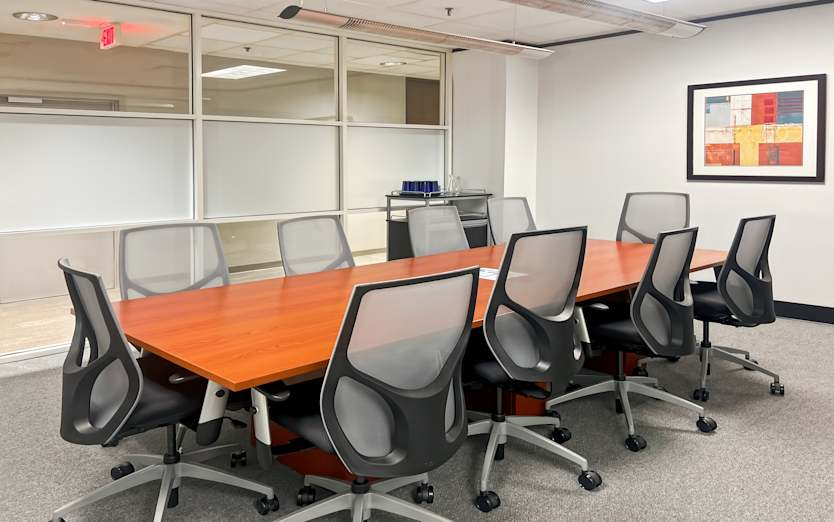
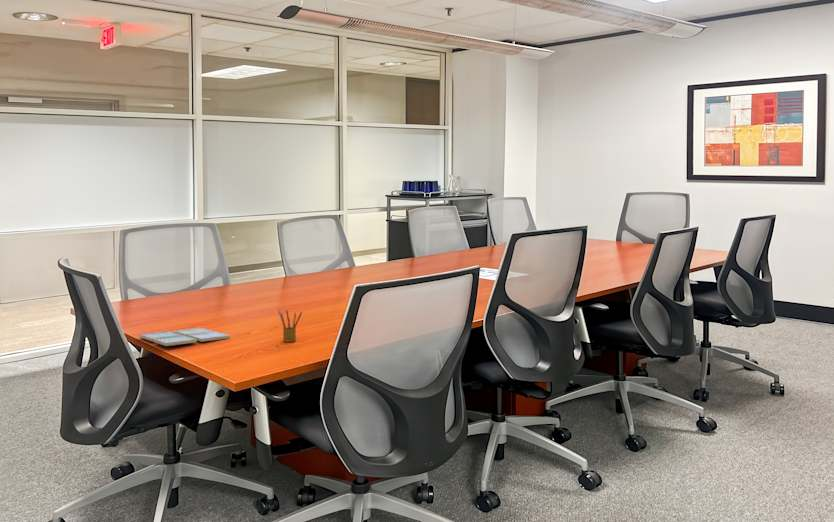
+ drink coaster (184, 336)
+ pencil box (289, 325)
